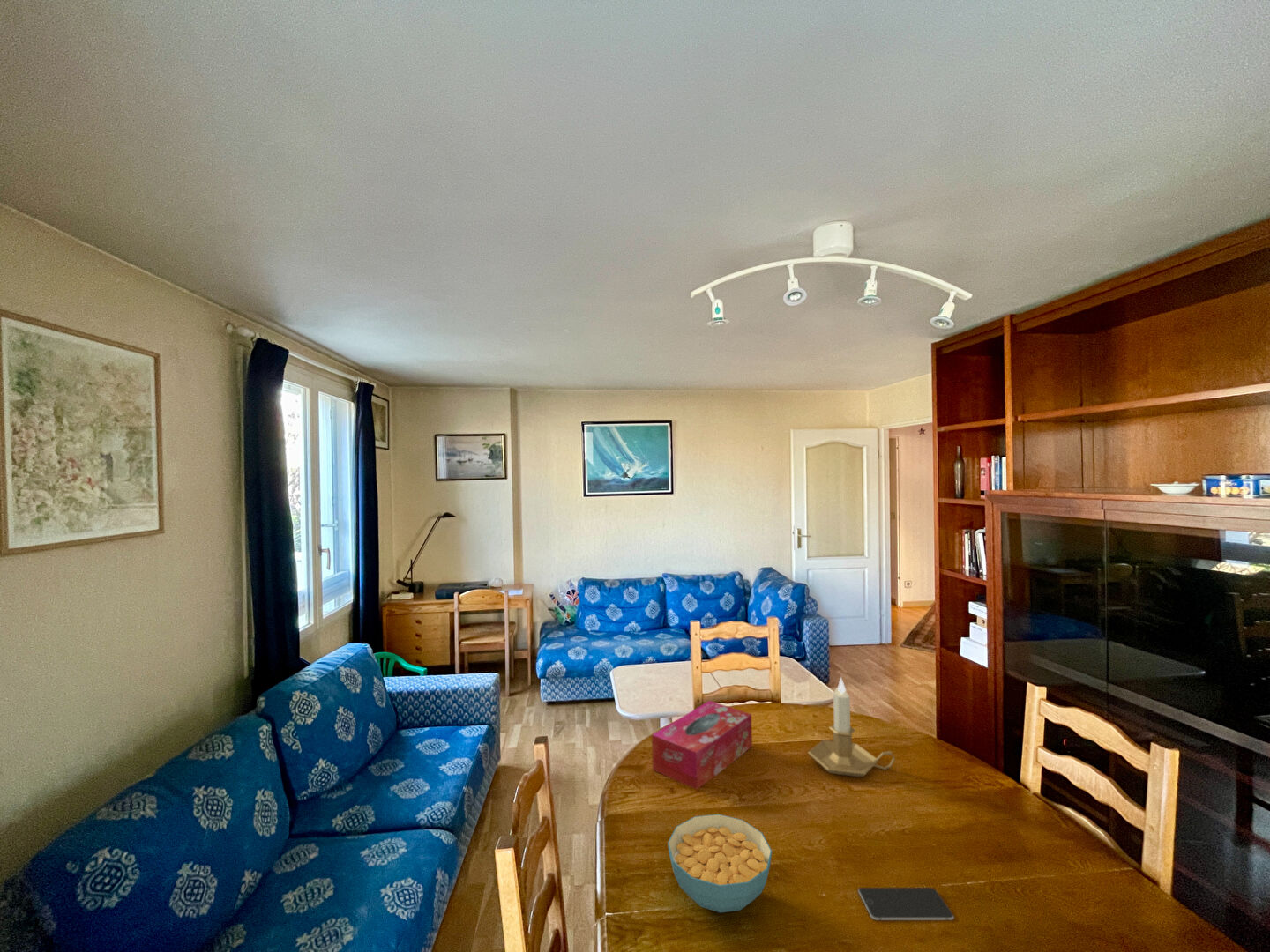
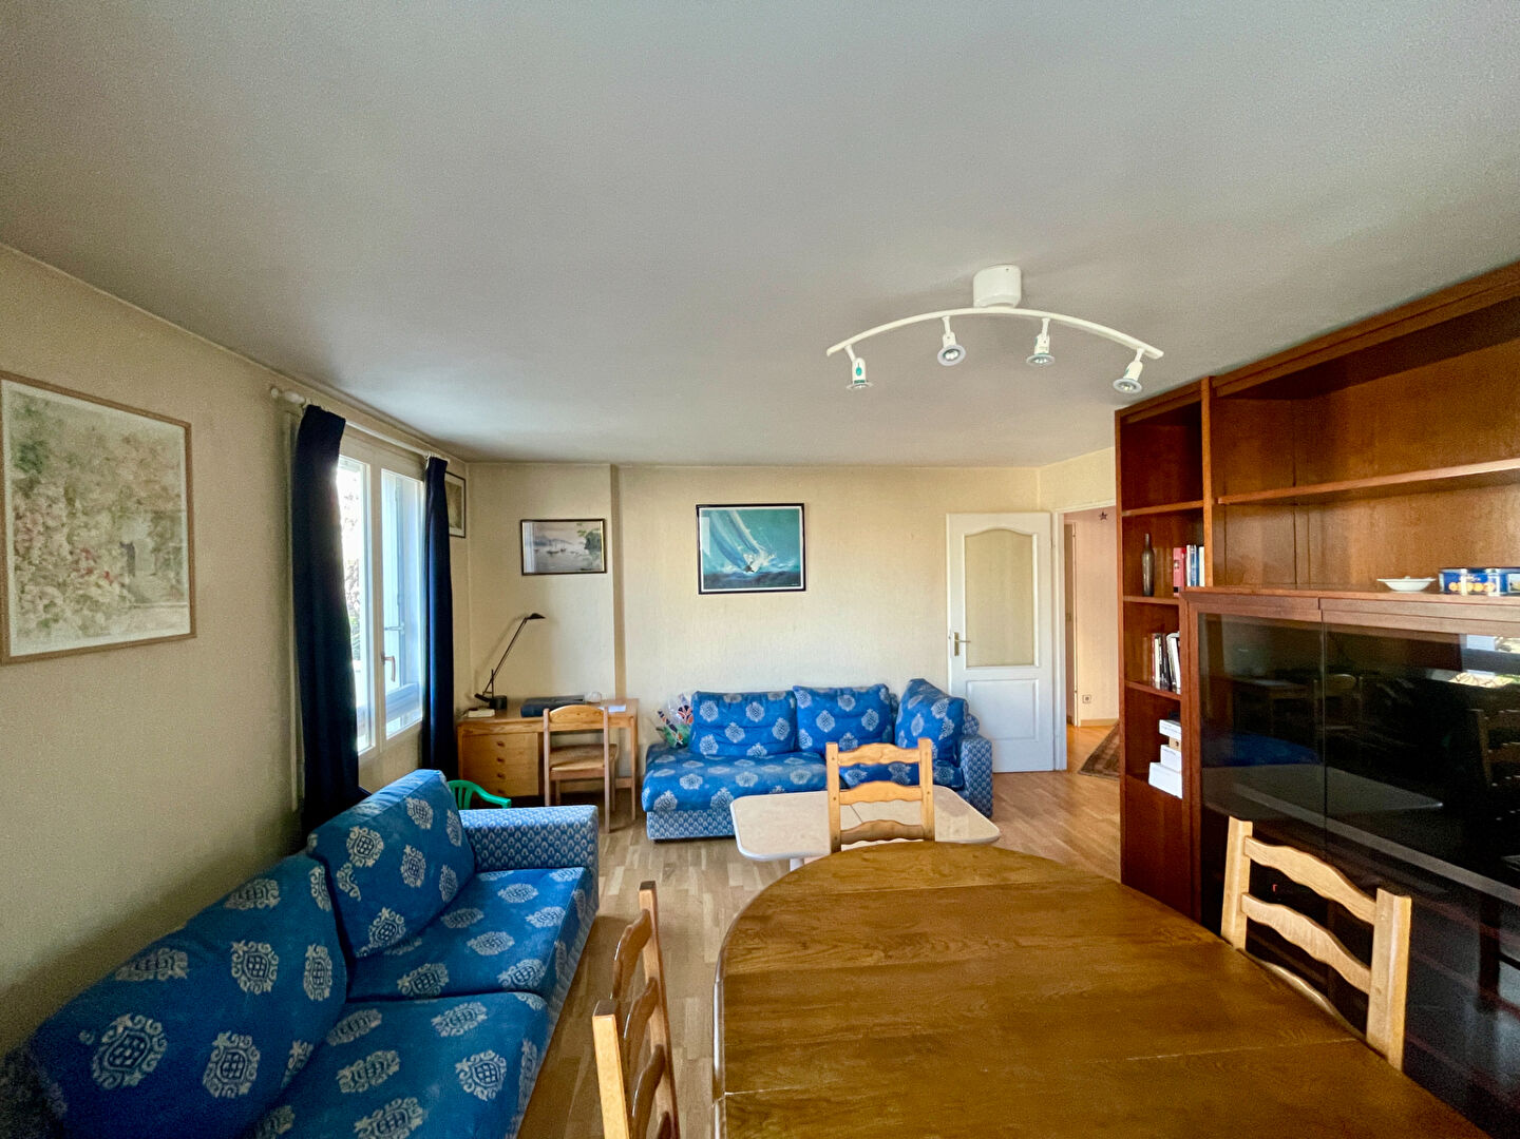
- tissue box (704, 740)
- smartphone (904, 903)
- candlestick (849, 720)
- cereal bowl (719, 871)
